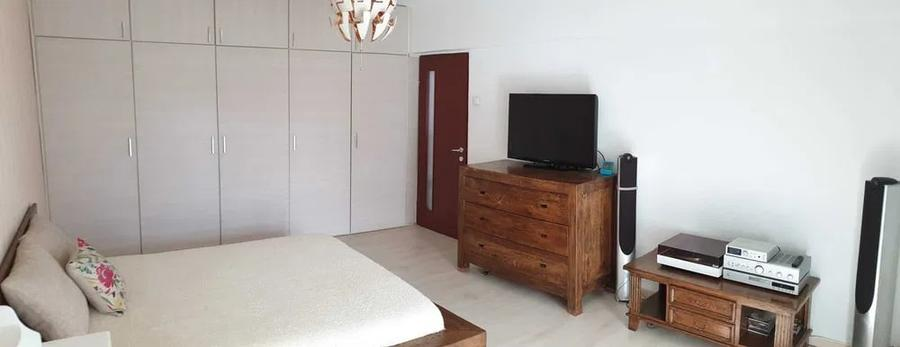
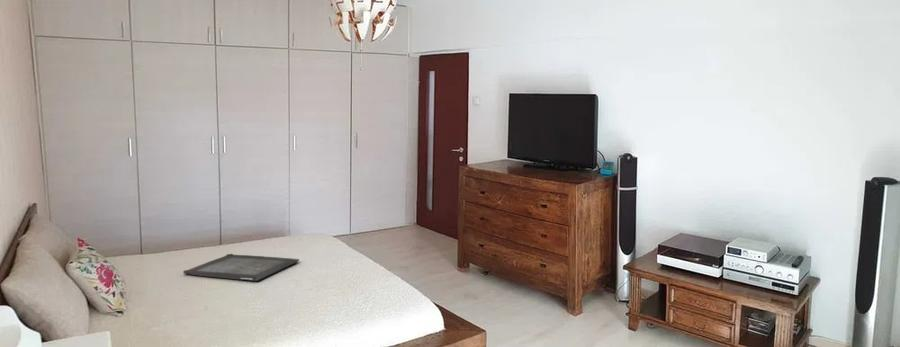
+ serving tray (243, 265)
